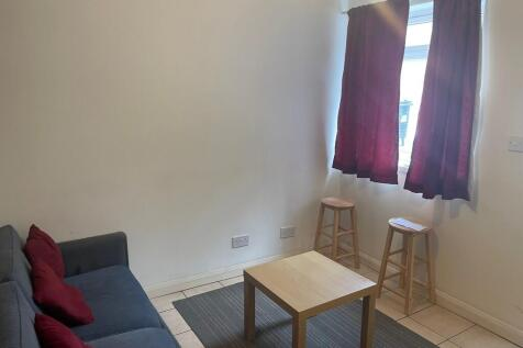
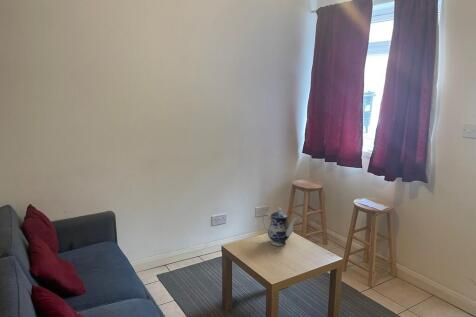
+ teapot (278, 225)
